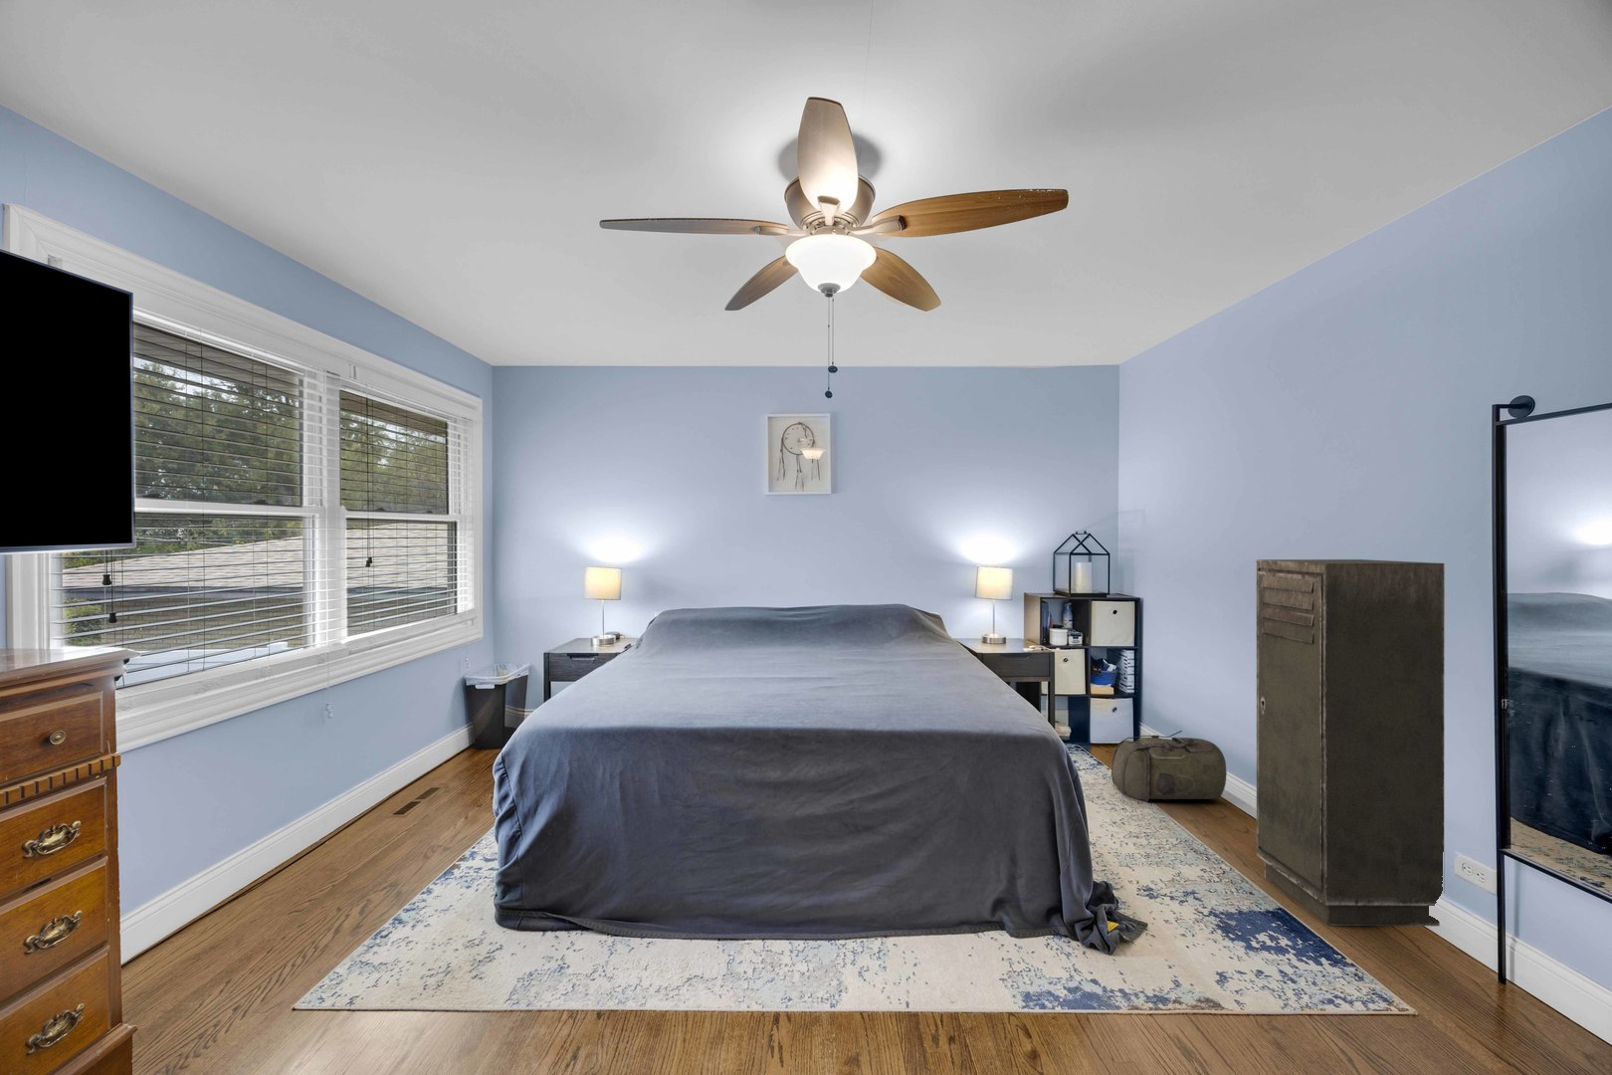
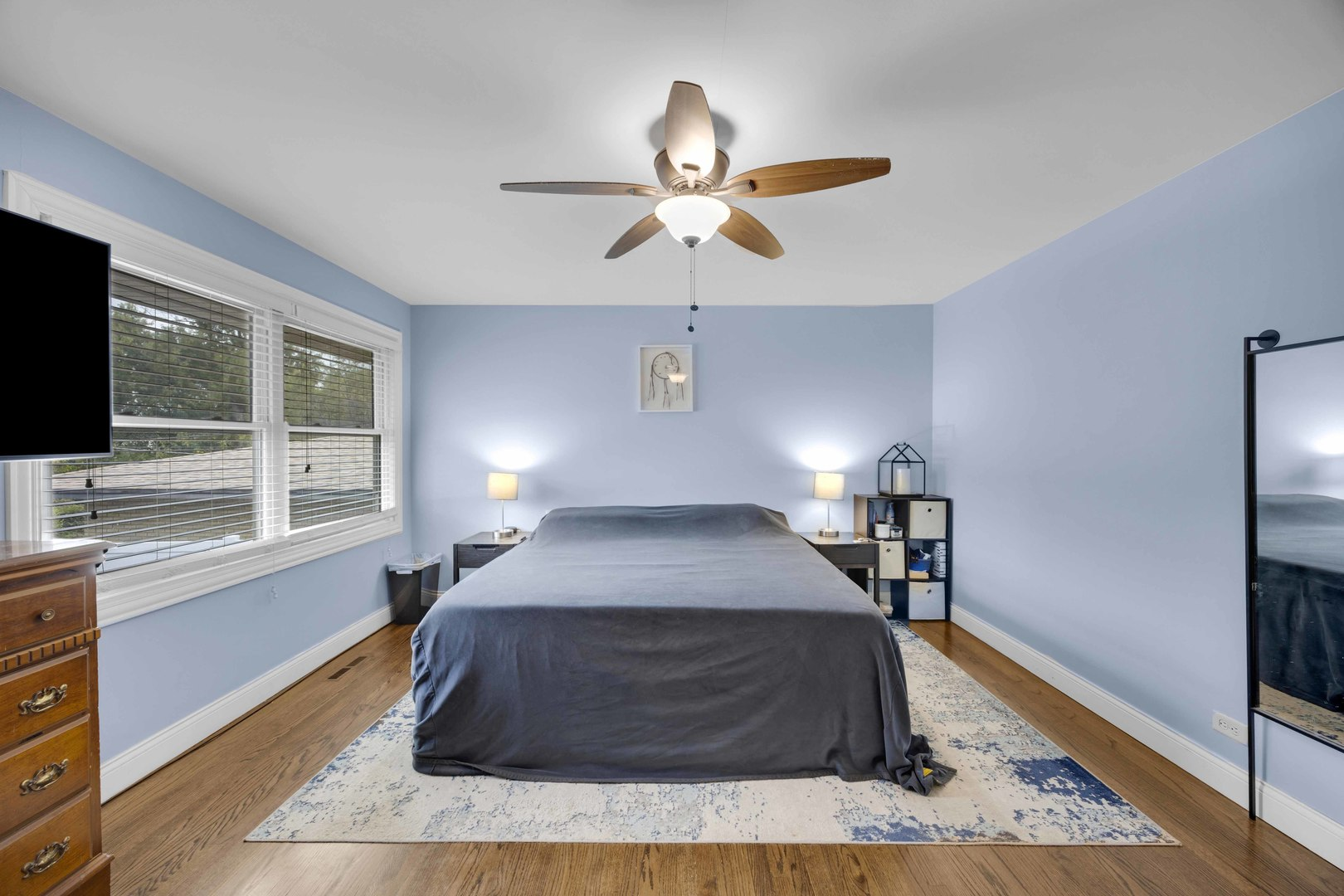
- storage cabinet (1341, 731)
- backpack (1165, 763)
